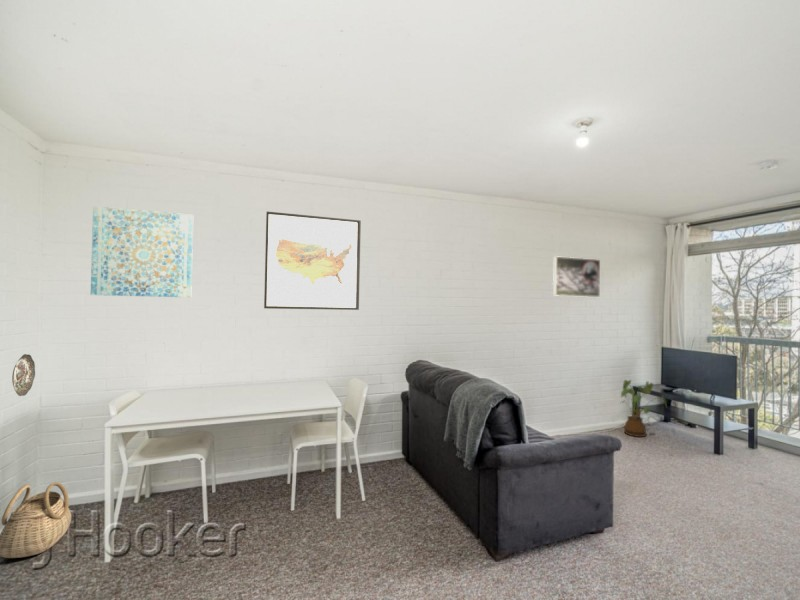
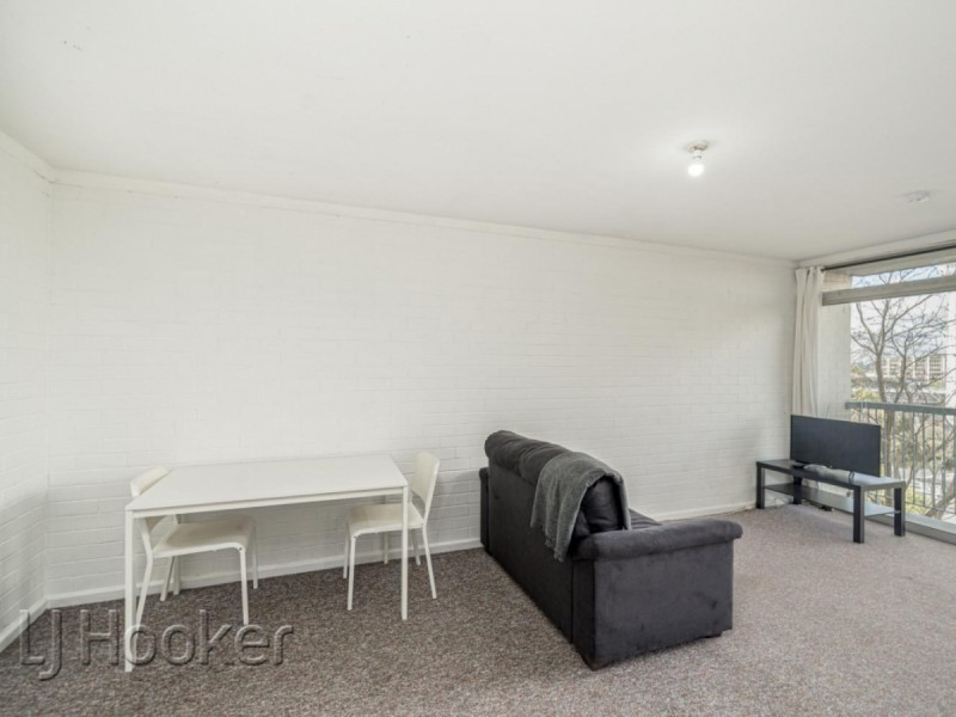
- basket (36, 514)
- wall art (314, 262)
- decorative plate (22, 374)
- house plant (638, 408)
- wall art (144, 253)
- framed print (577, 277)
